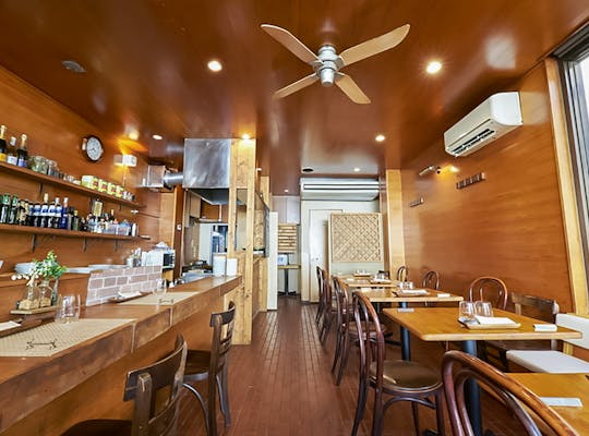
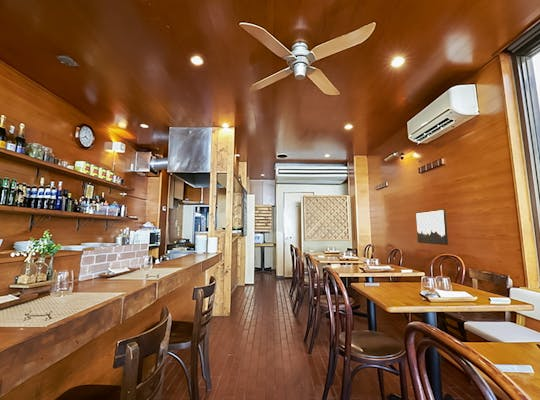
+ wall art (430, 227)
